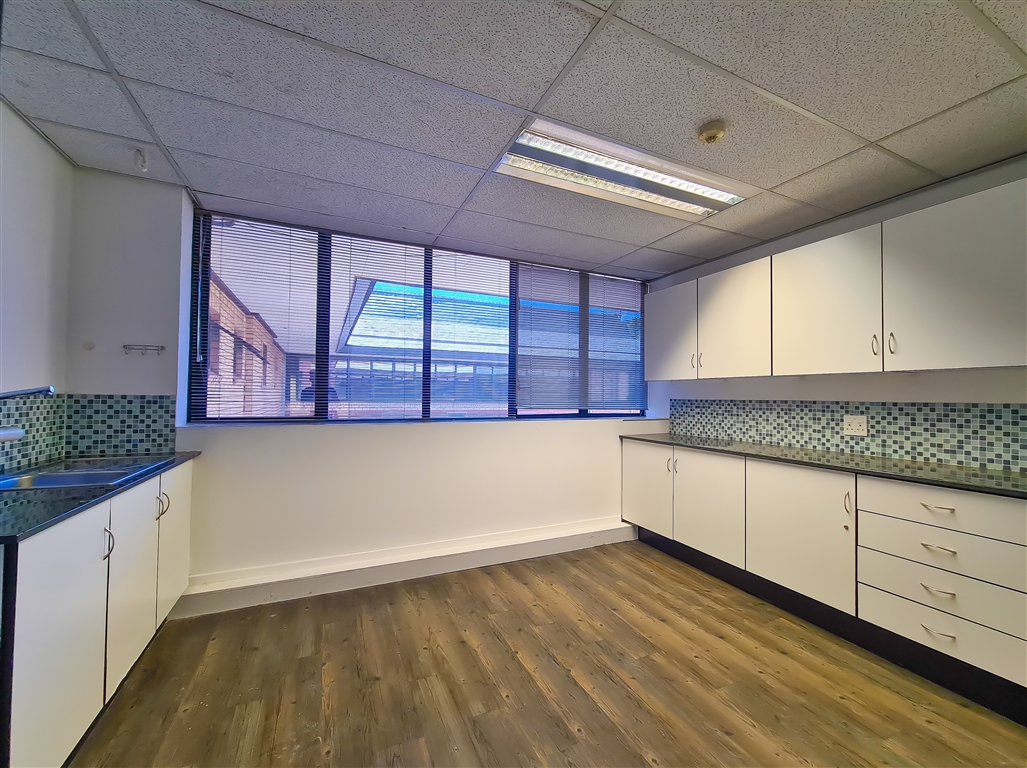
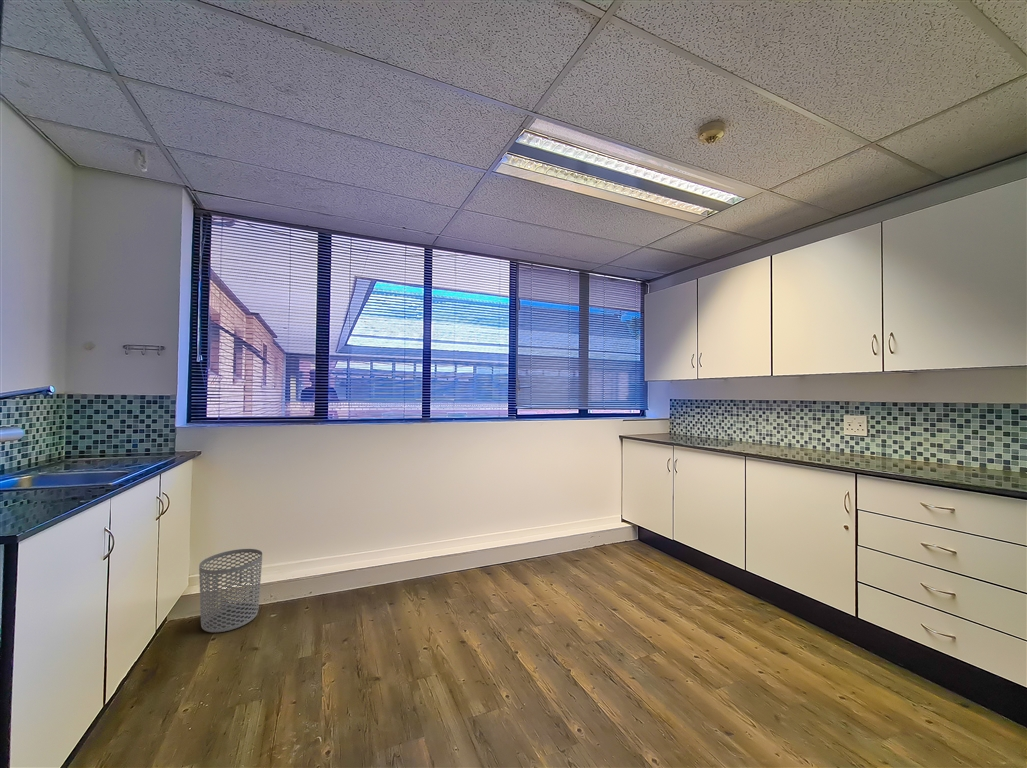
+ waste bin (231, 588)
